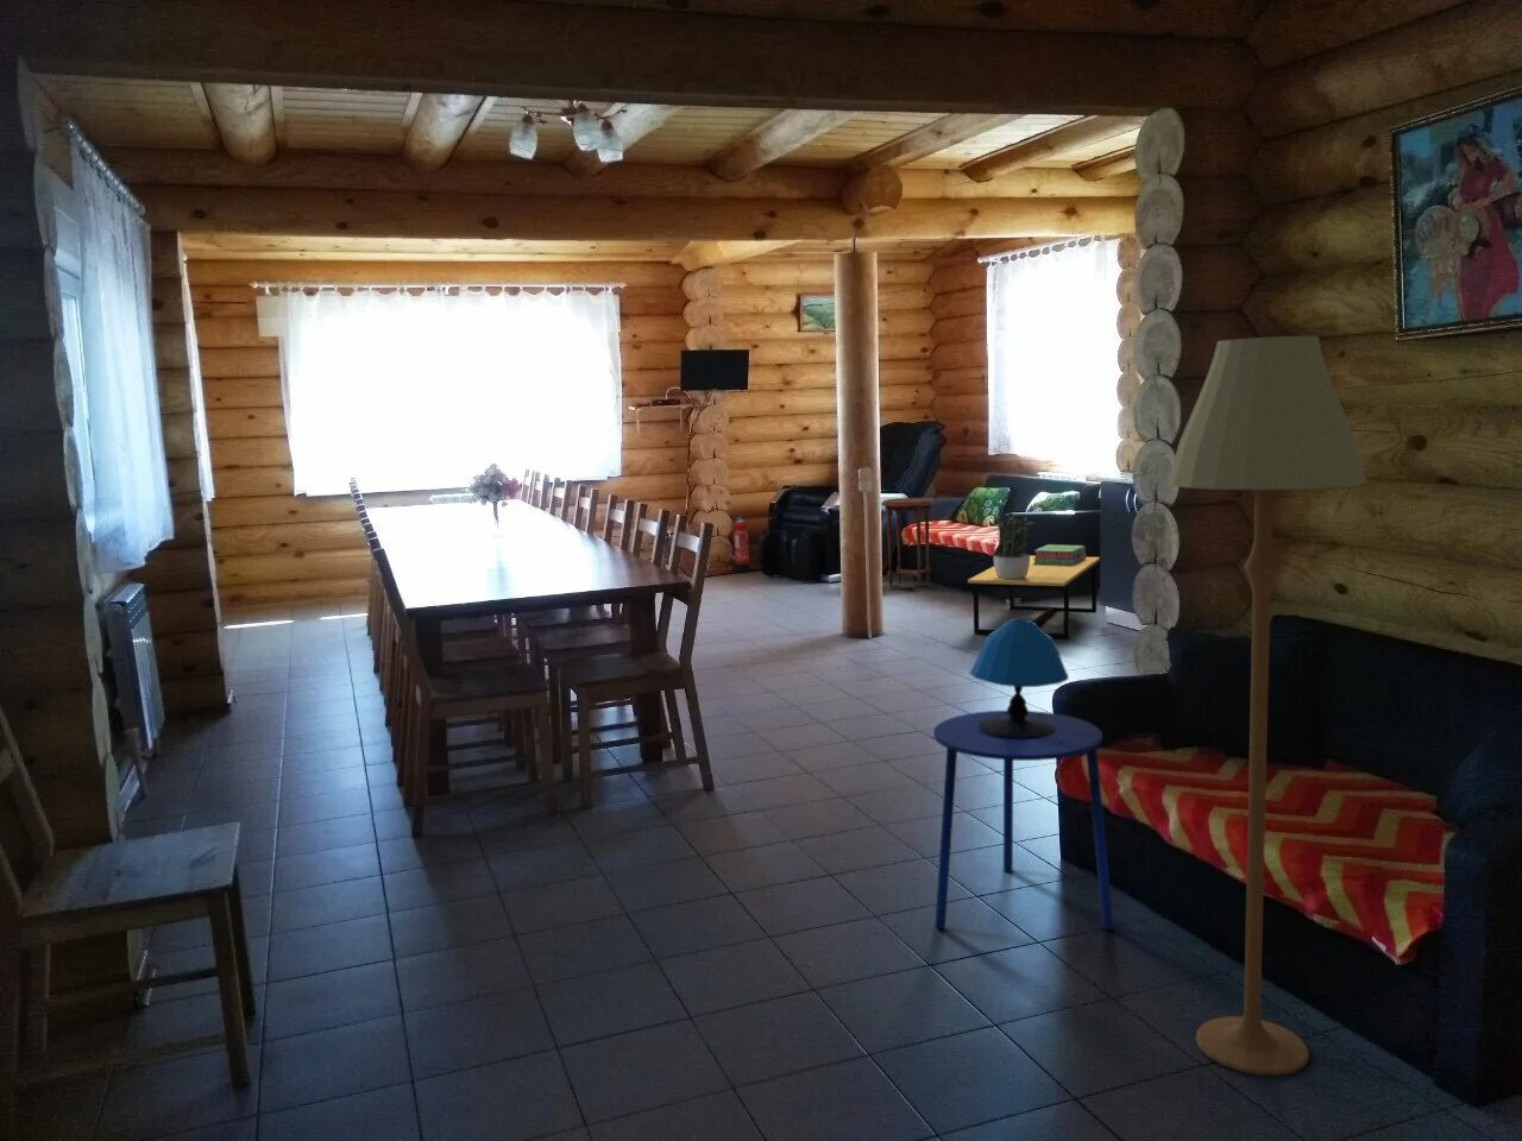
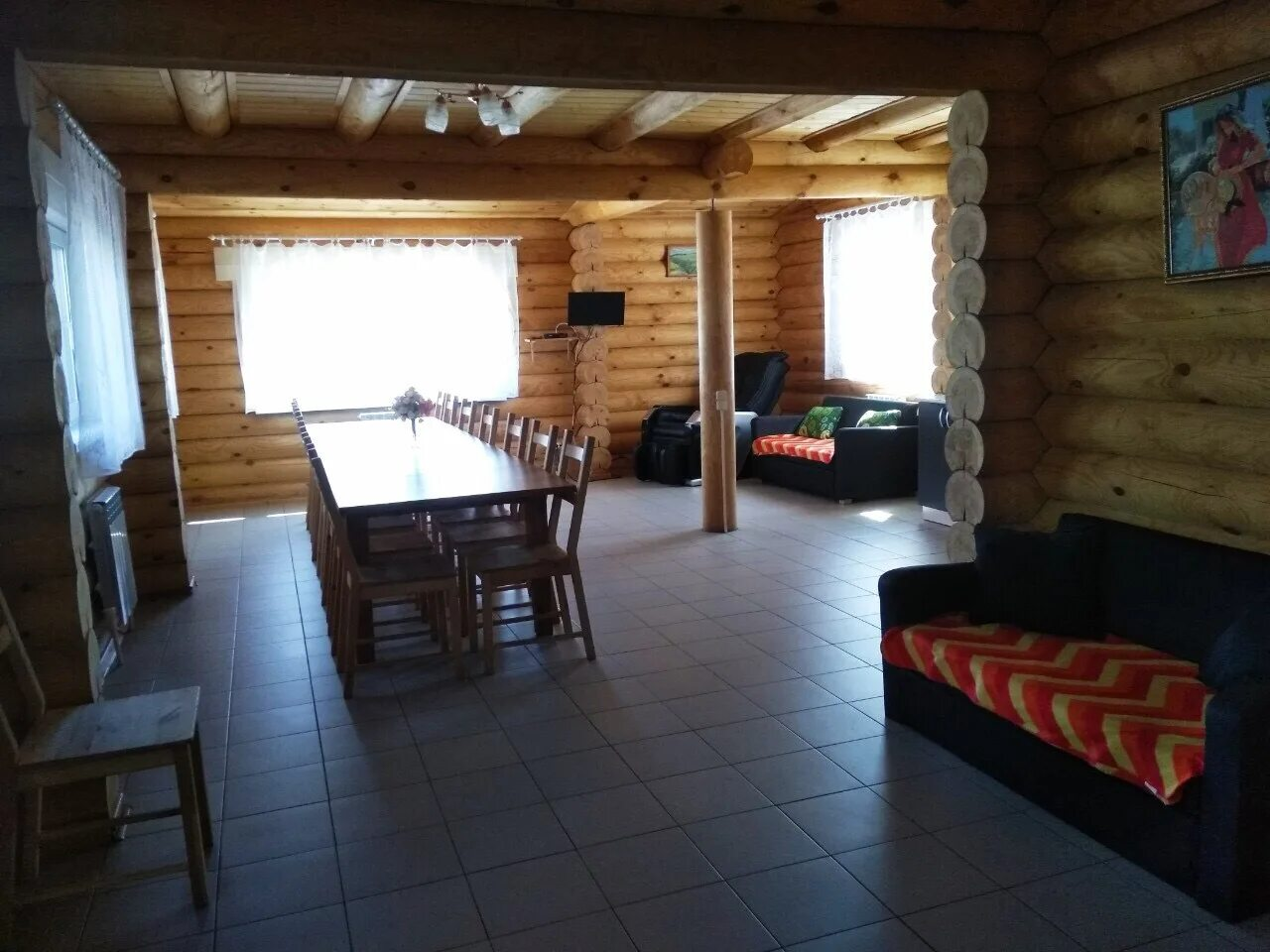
- fire extinguisher (737, 541)
- table lamp (1017, 674)
- potted plant (1013, 542)
- side table (1008, 820)
- floor lamp (1258, 707)
- coffee table (1037, 588)
- stack of books (1059, 554)
- side table (917, 543)
